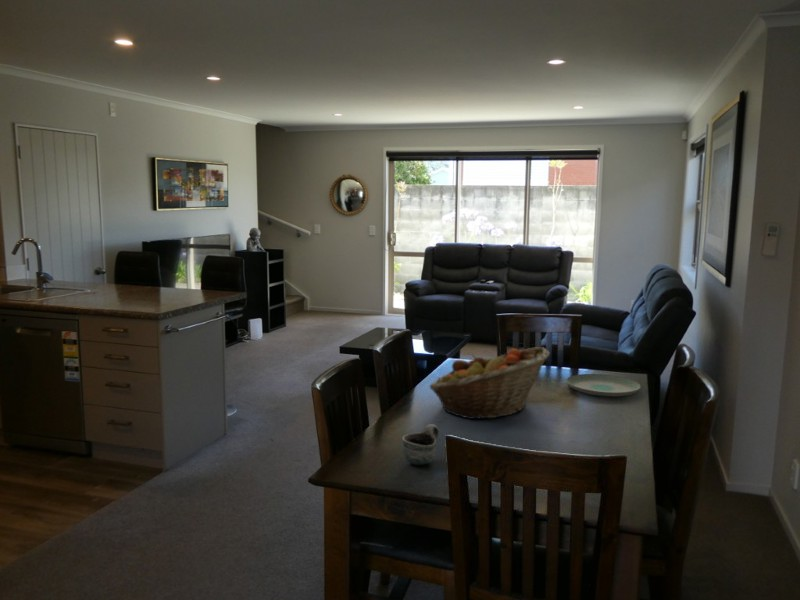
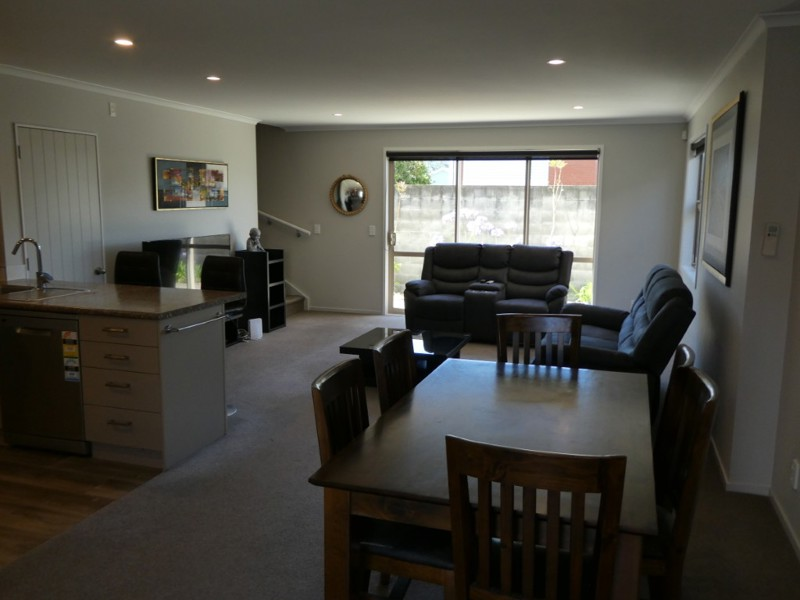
- plate (602, 385)
- mug (421, 444)
- fruit basket (490, 377)
